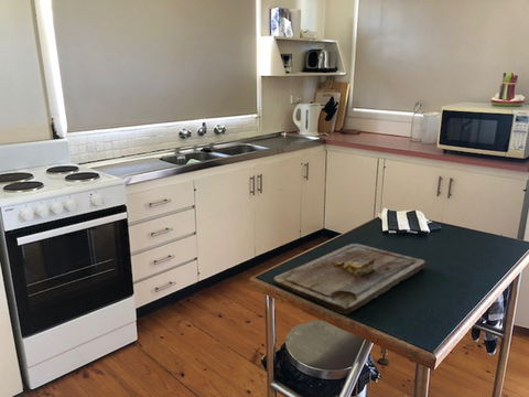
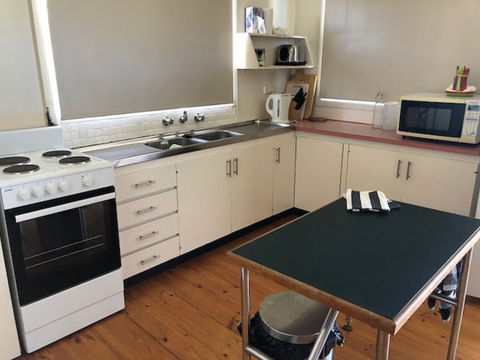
- cutting board (350, 265)
